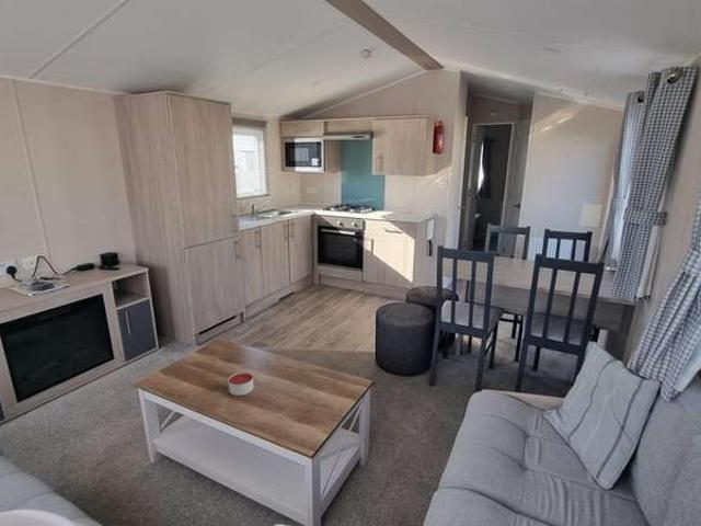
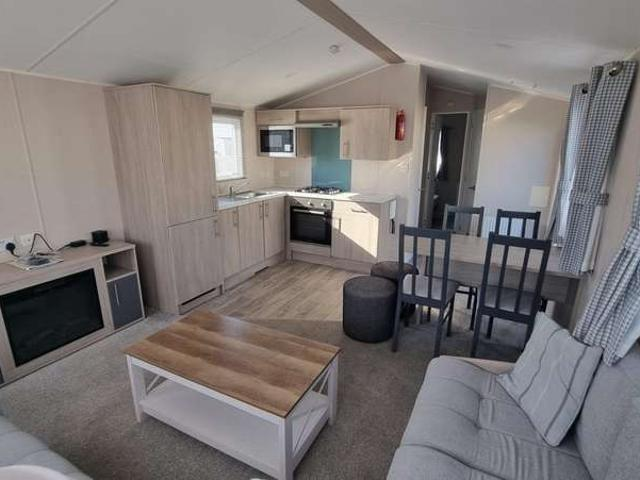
- candle (241, 382)
